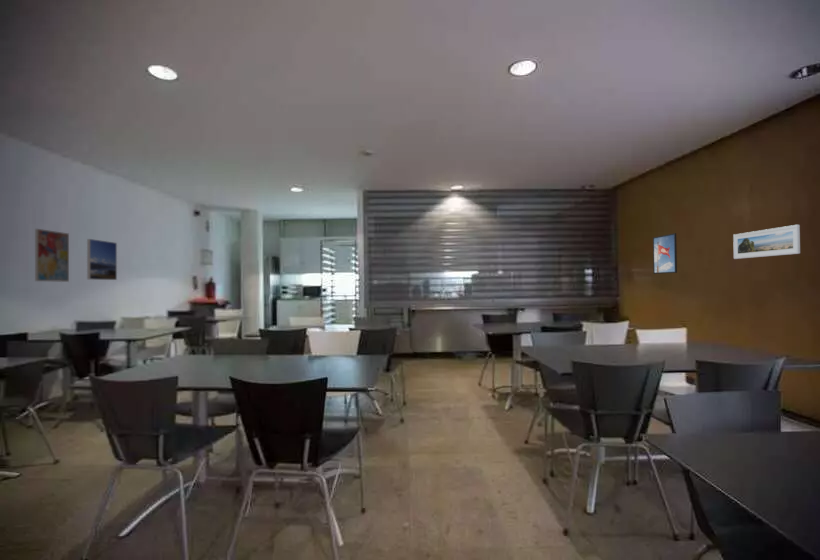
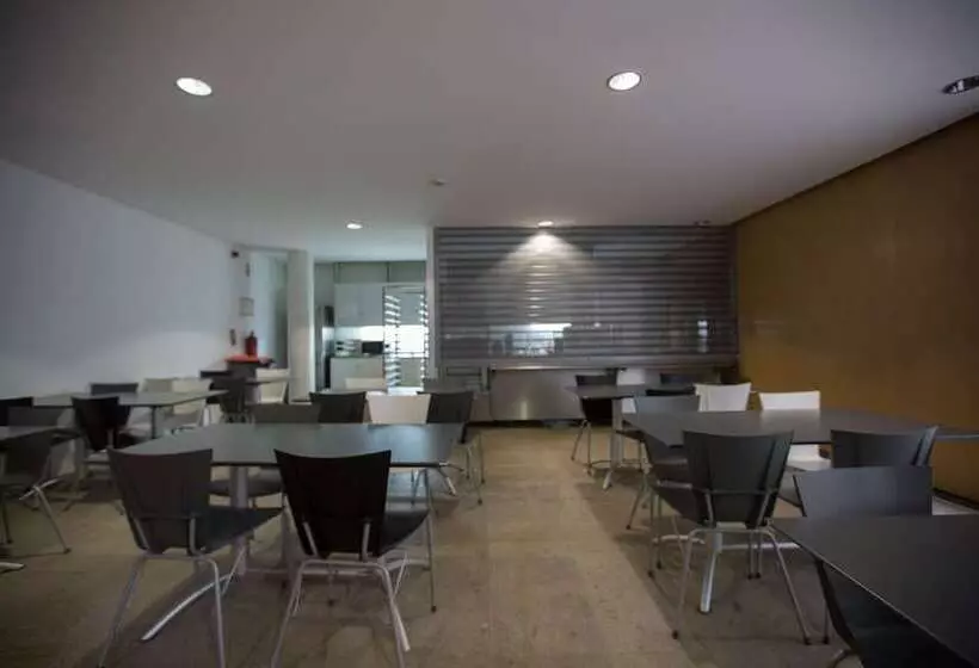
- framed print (102, 260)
- wall art (52, 256)
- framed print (664, 254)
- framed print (763, 243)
